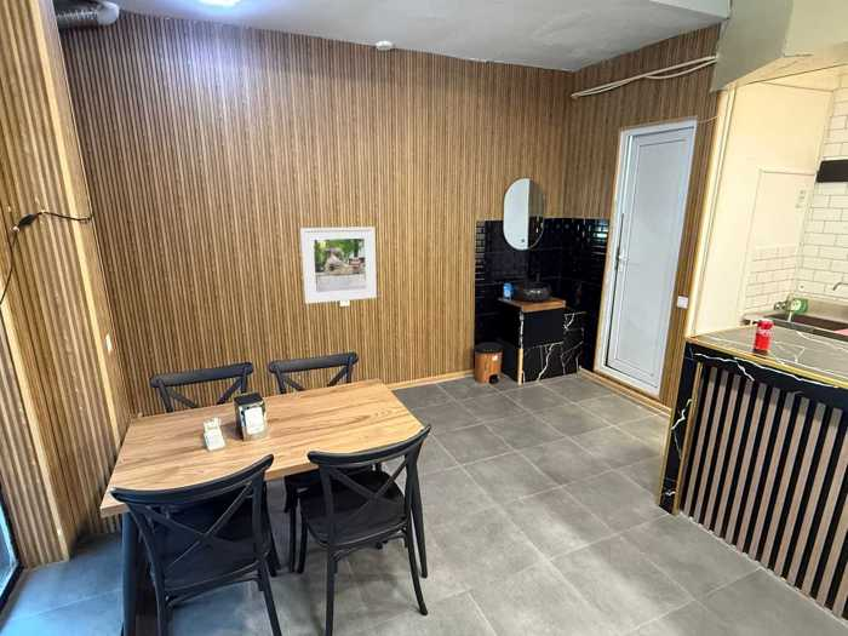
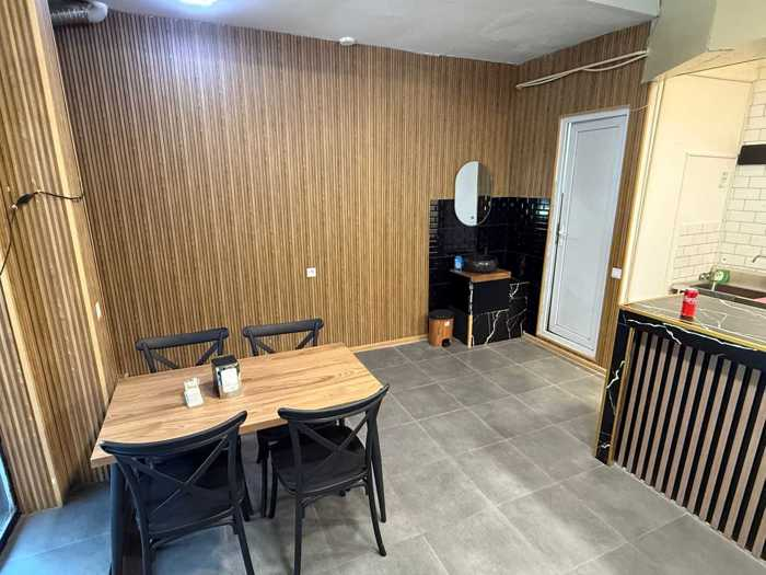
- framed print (340, 264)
